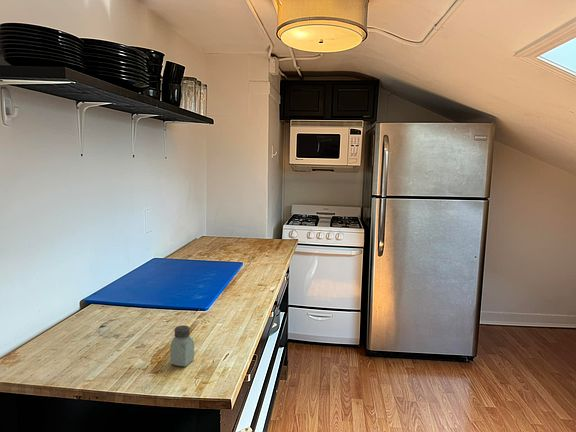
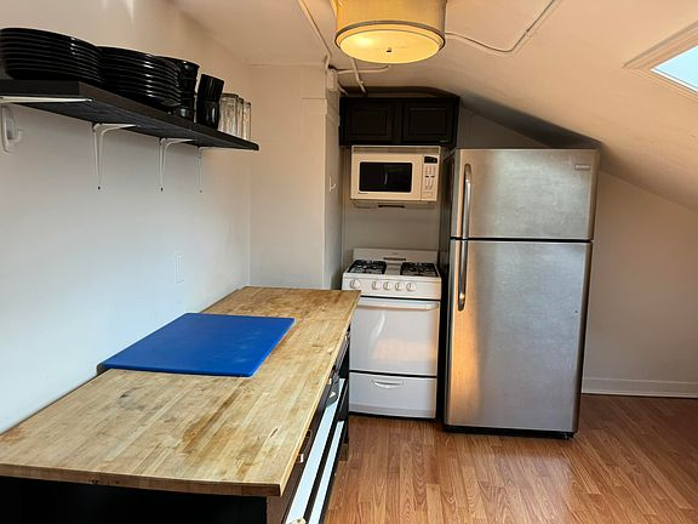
- saltshaker (182, 345)
